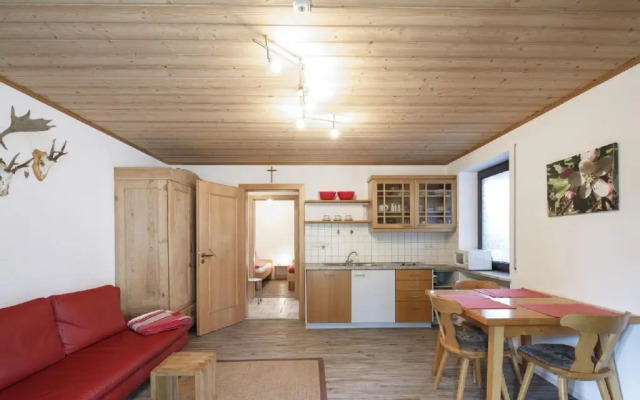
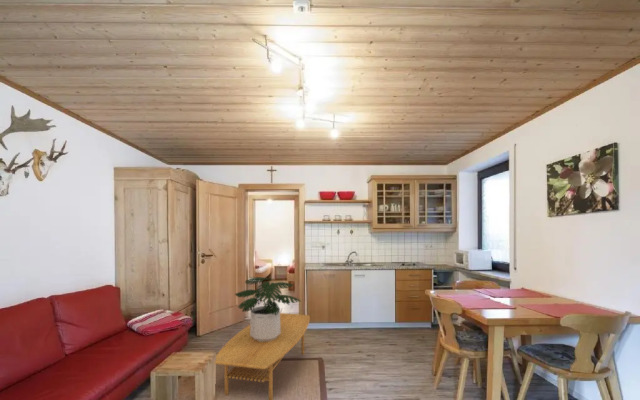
+ coffee table (269, 353)
+ potted plant (266, 308)
